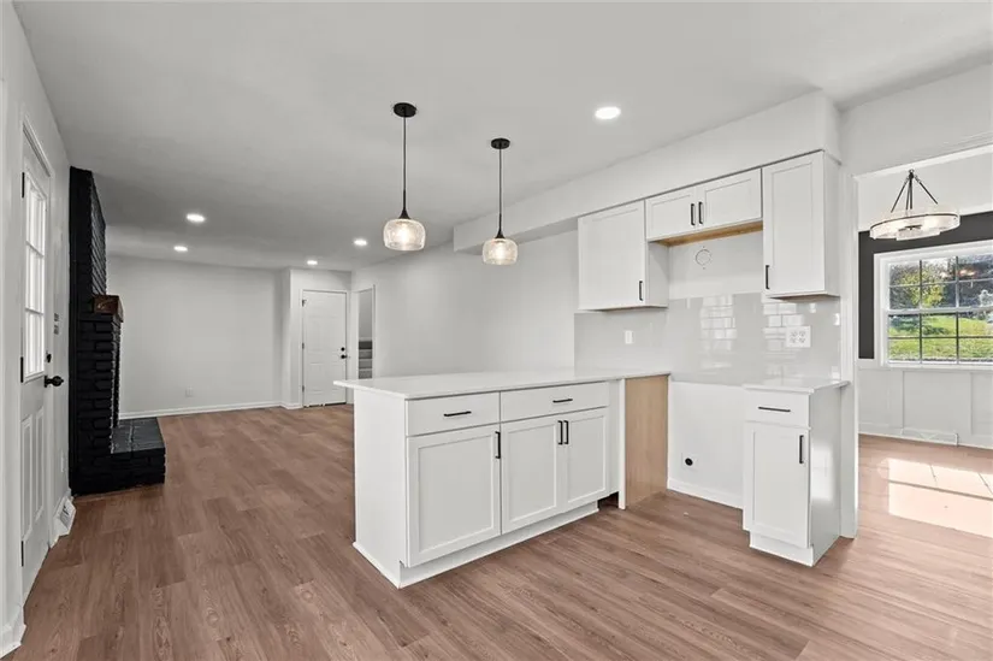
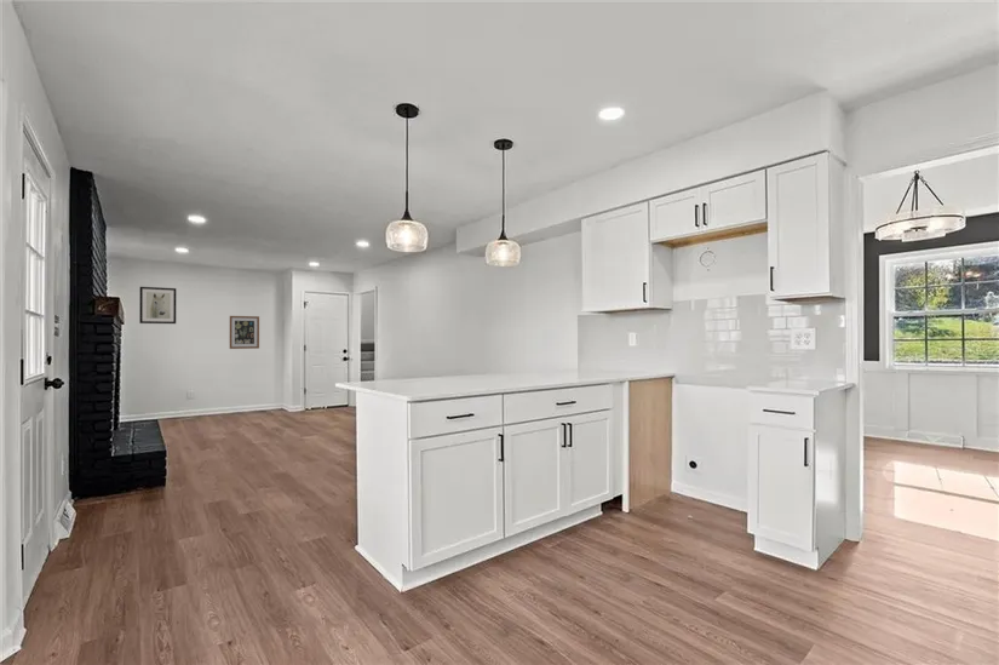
+ wall art (245, 332)
+ wall art (157, 305)
